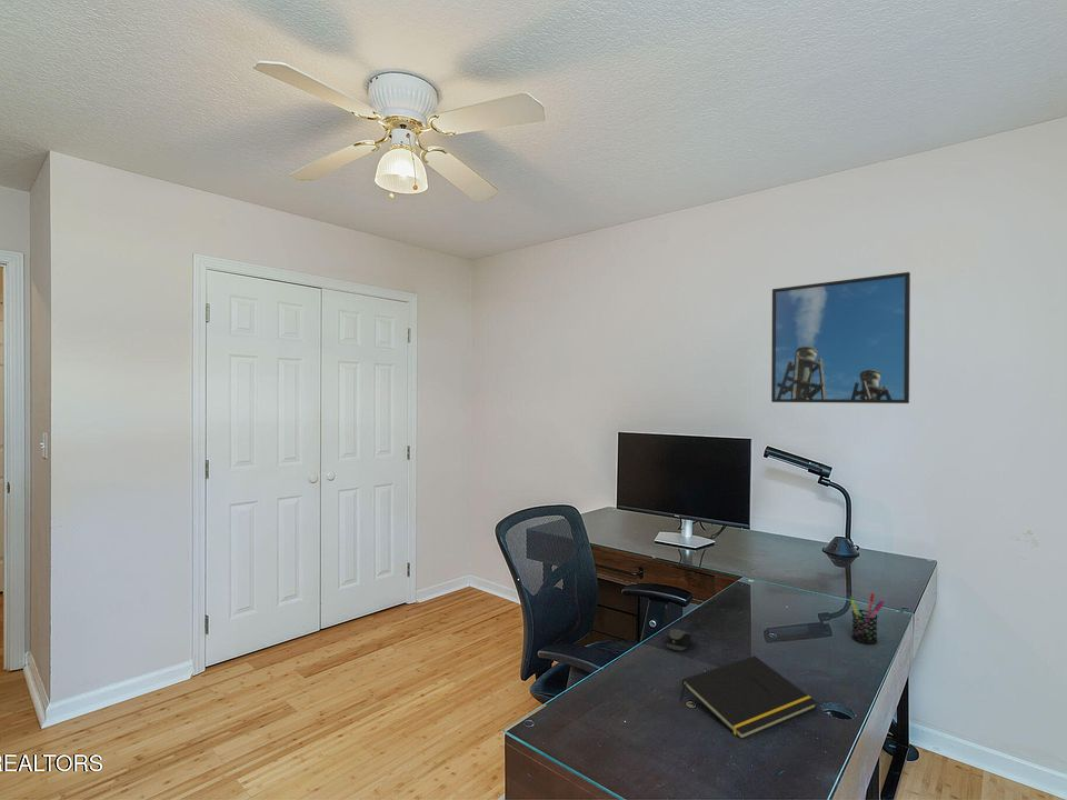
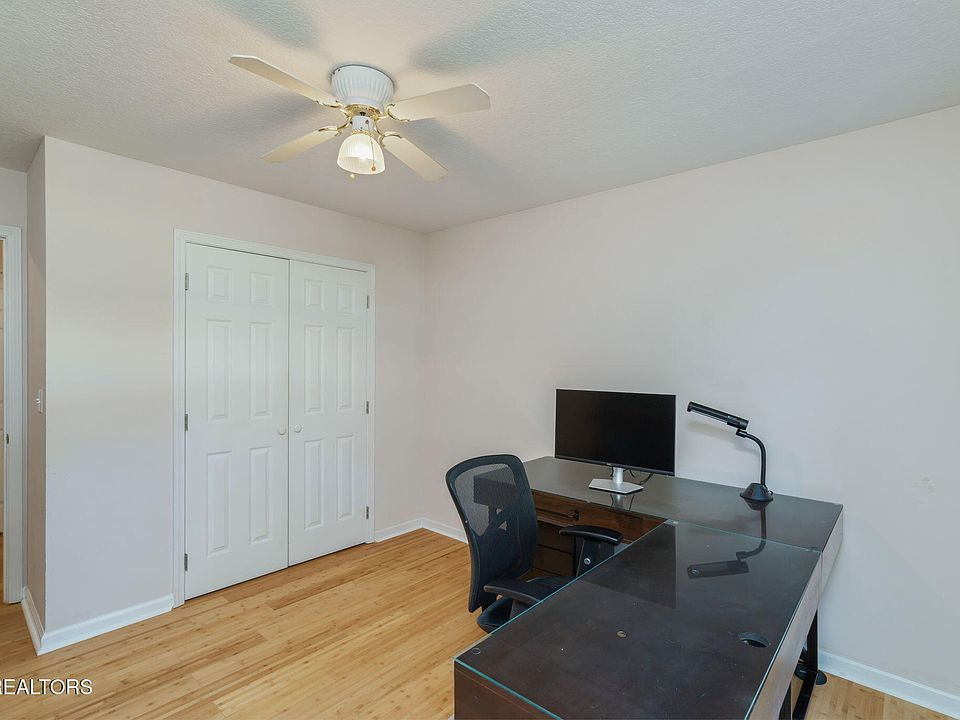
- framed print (835, 341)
- notepad (748, 693)
- pen holder (862, 616)
- computer mouse (678, 637)
